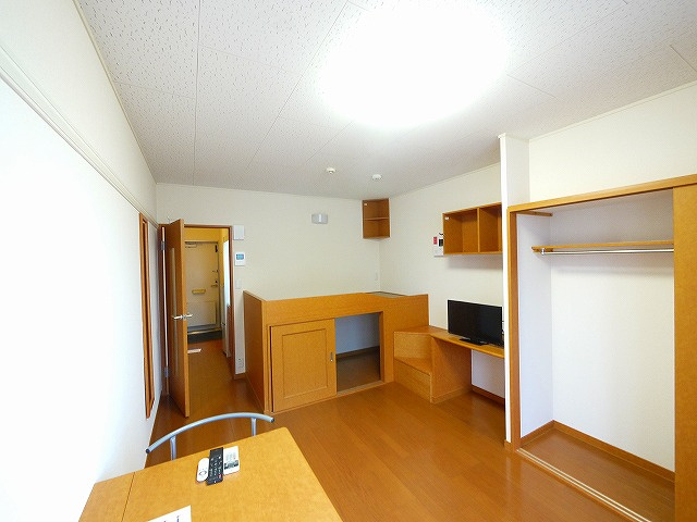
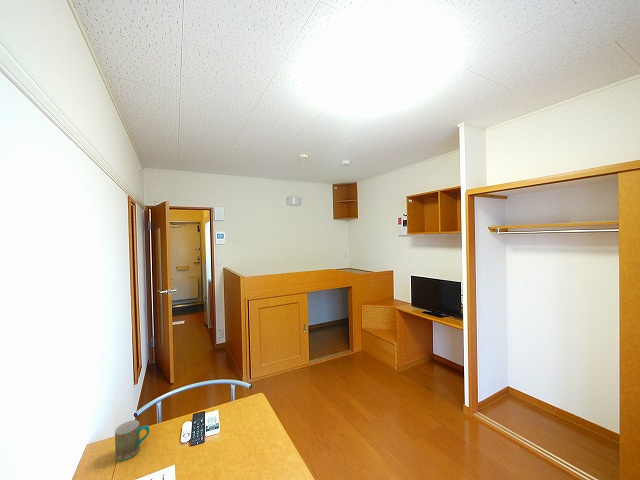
+ mug (133, 438)
